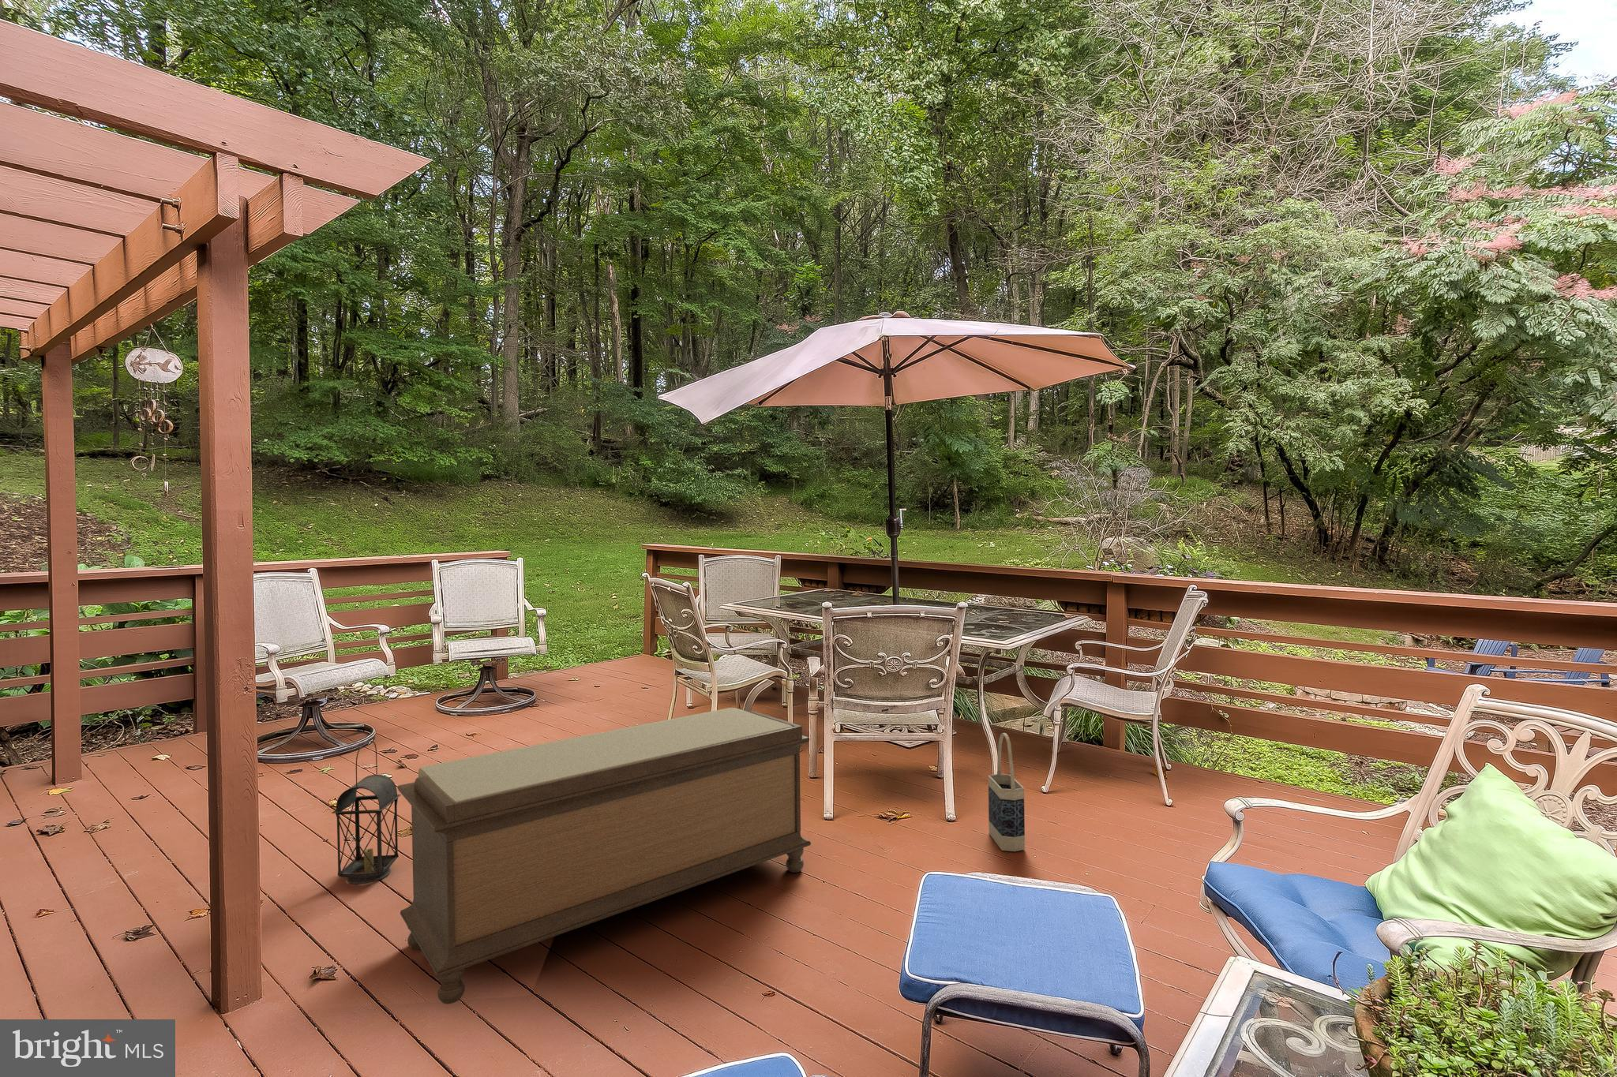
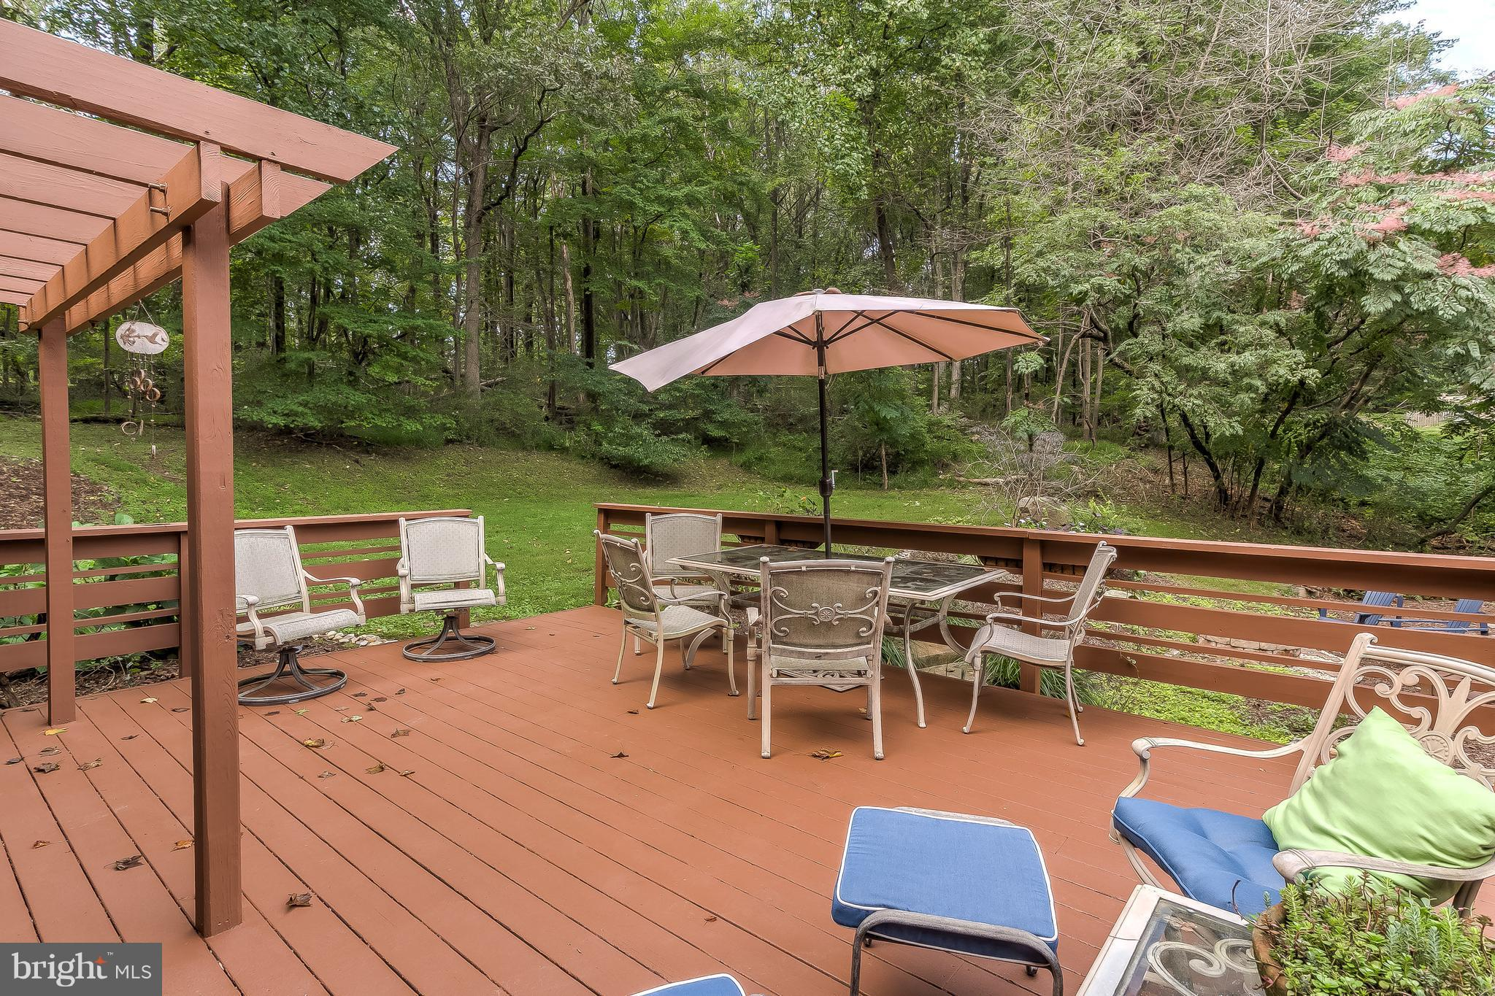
- lantern (367, 809)
- bag (1005, 787)
- bench (623, 823)
